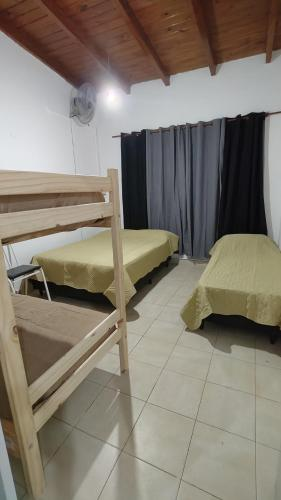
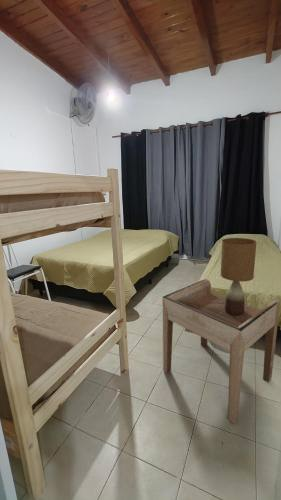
+ table lamp (236, 276)
+ side table (217, 338)
